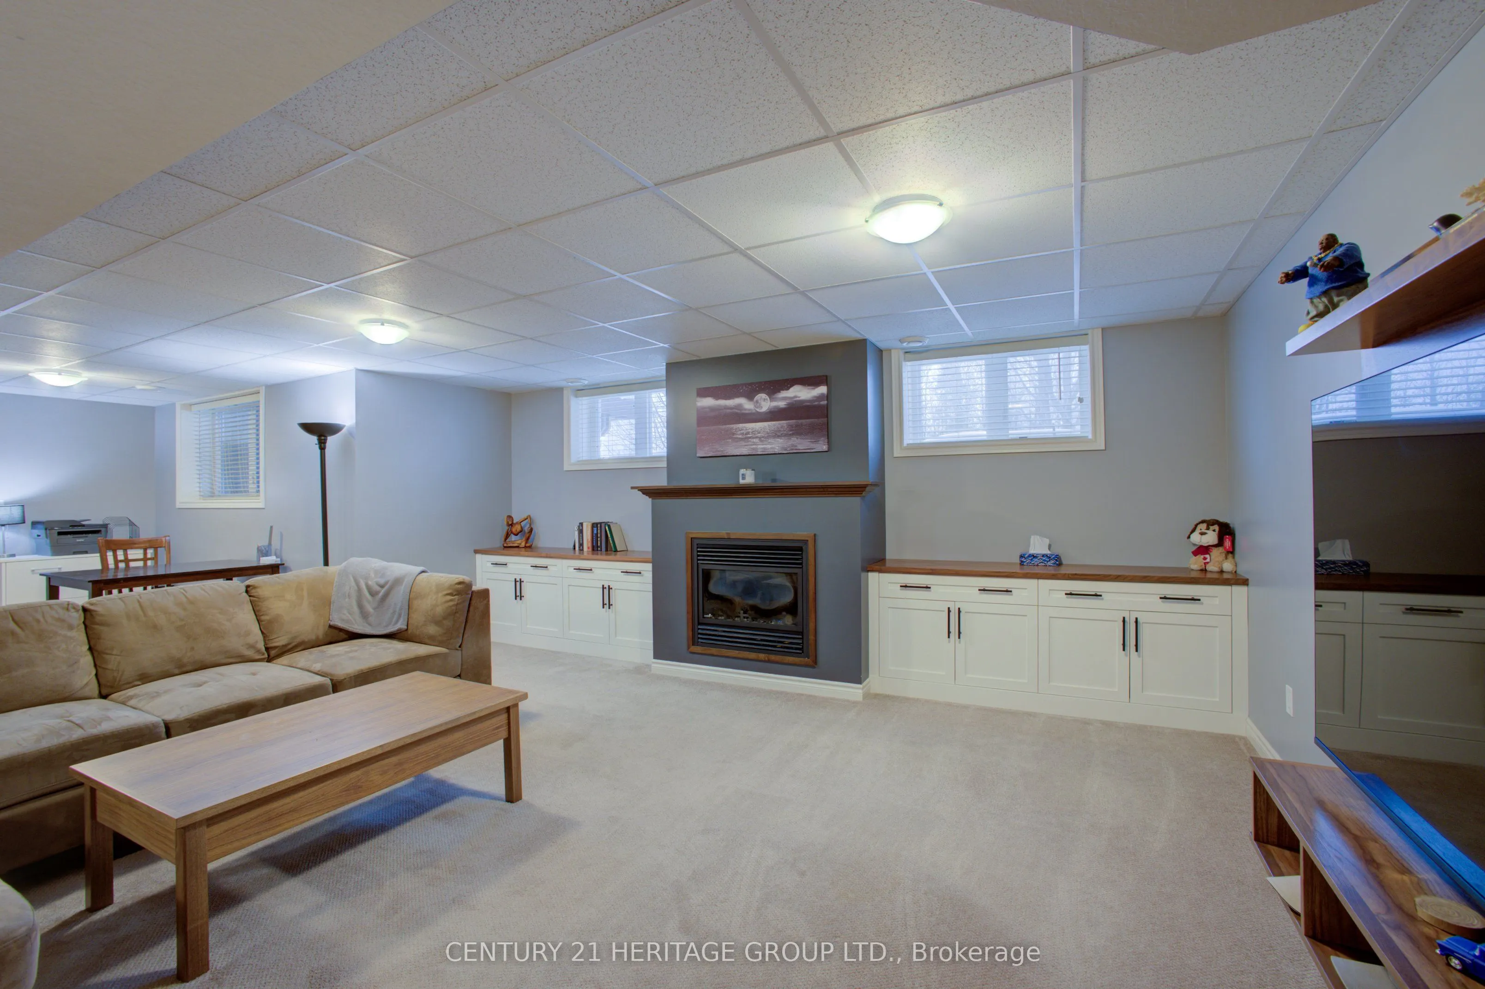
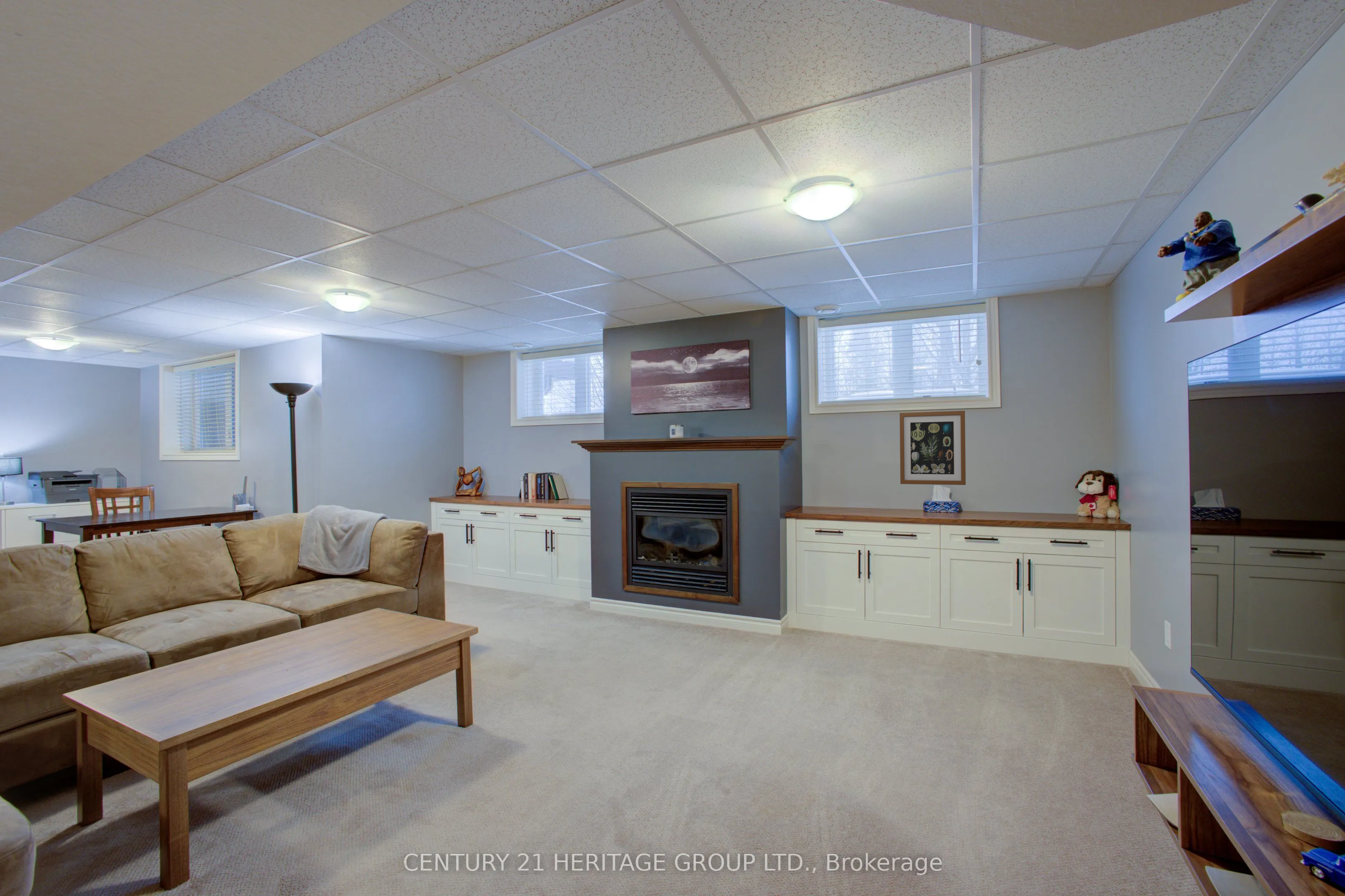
+ wall art (932, 448)
